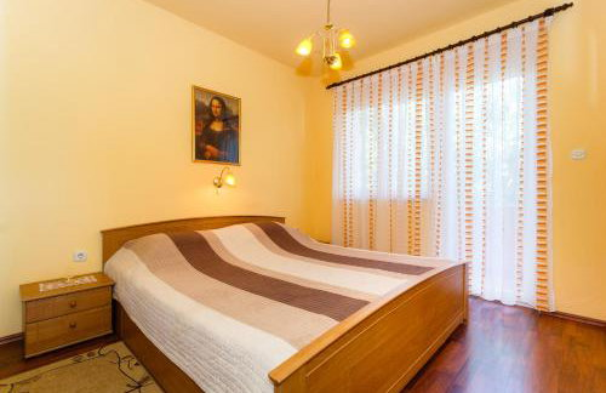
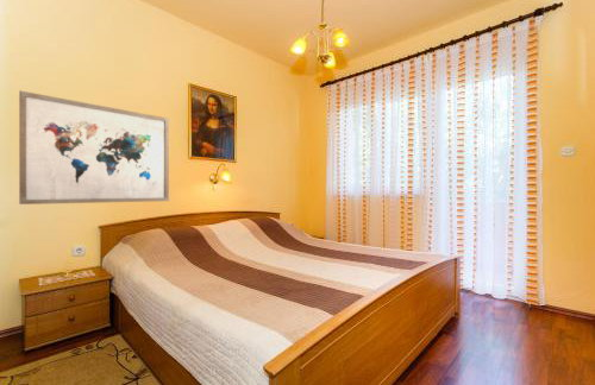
+ wall art (105, 154)
